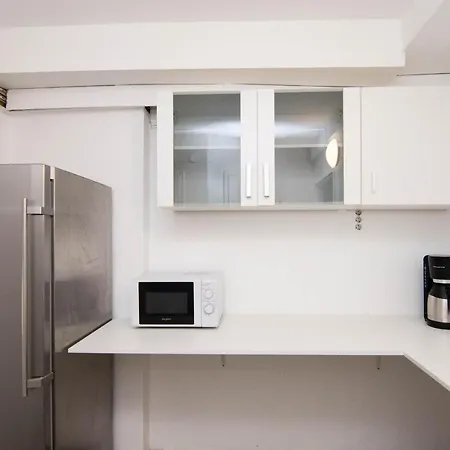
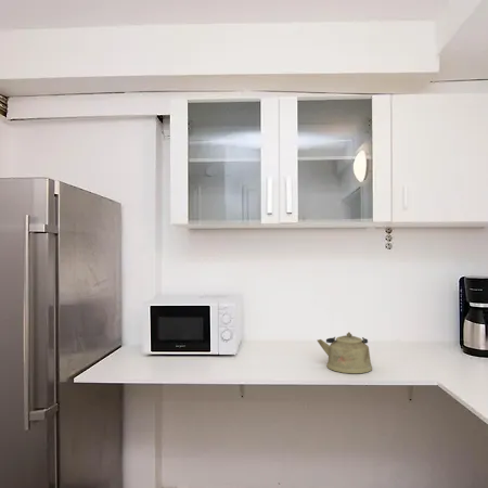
+ kettle (344, 349)
